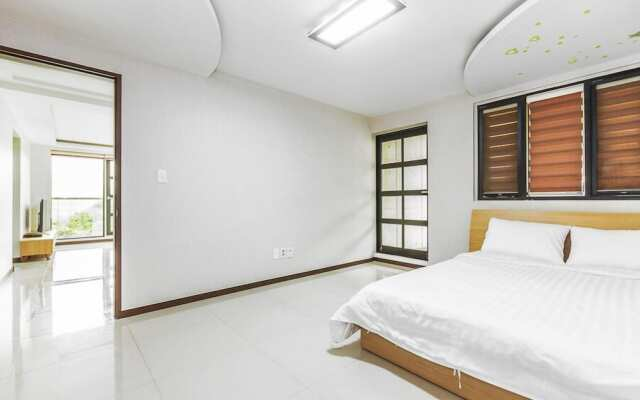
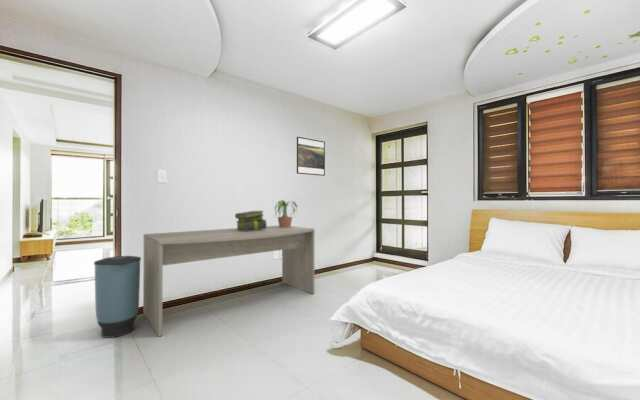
+ trash can (117, 293)
+ potted plant (286, 213)
+ desk (239, 255)
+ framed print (311, 157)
+ stack of books (250, 220)
